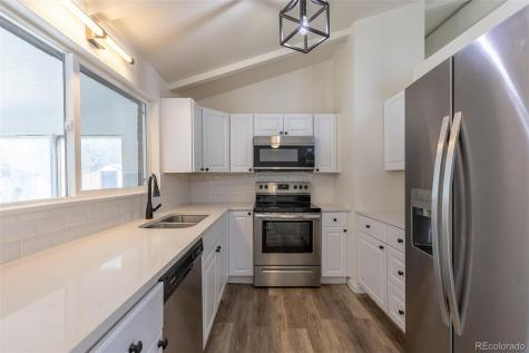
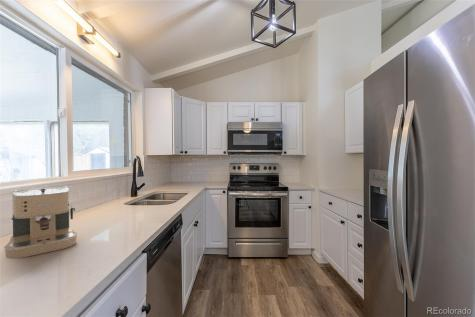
+ coffee maker (43, 217)
